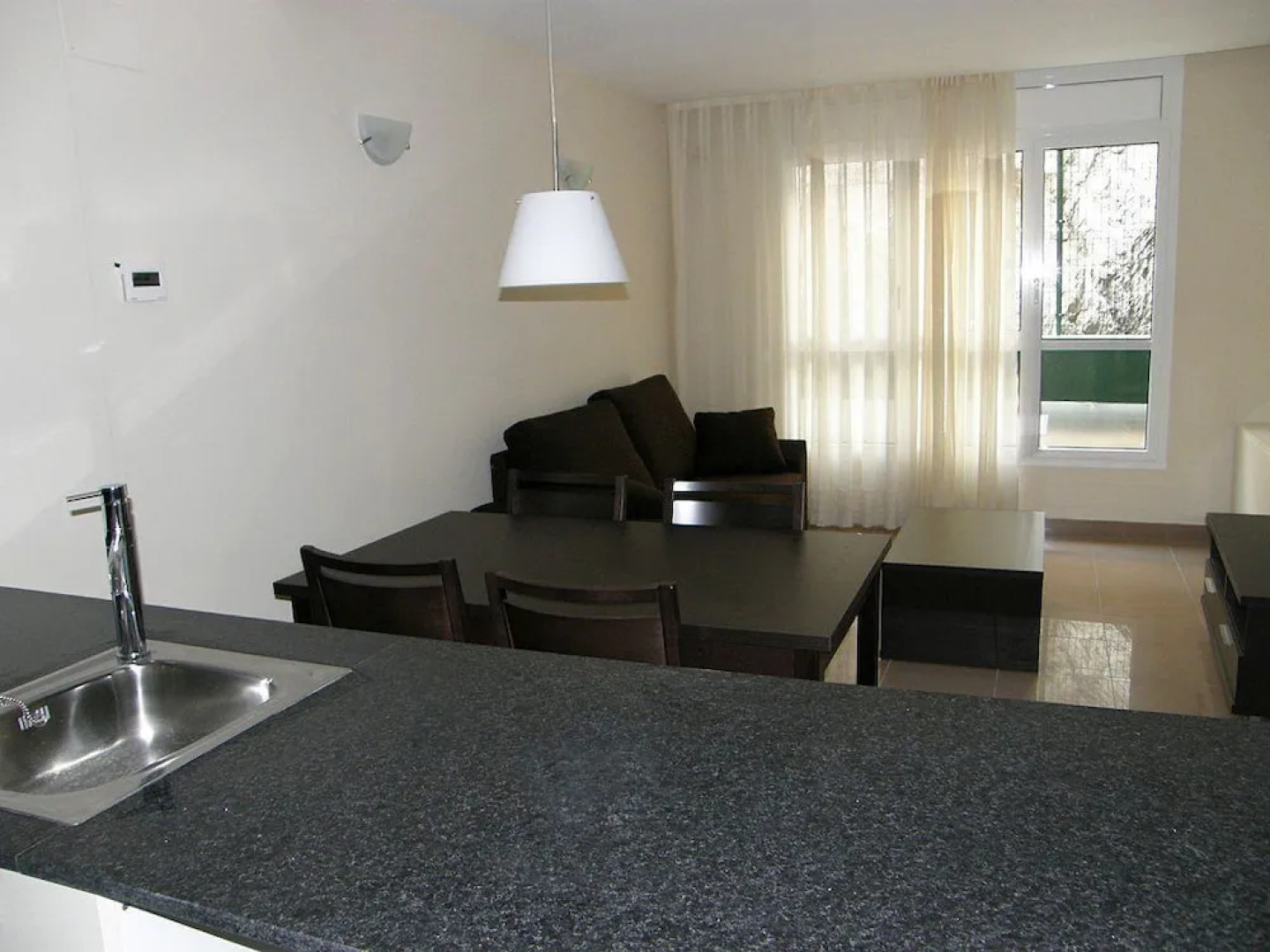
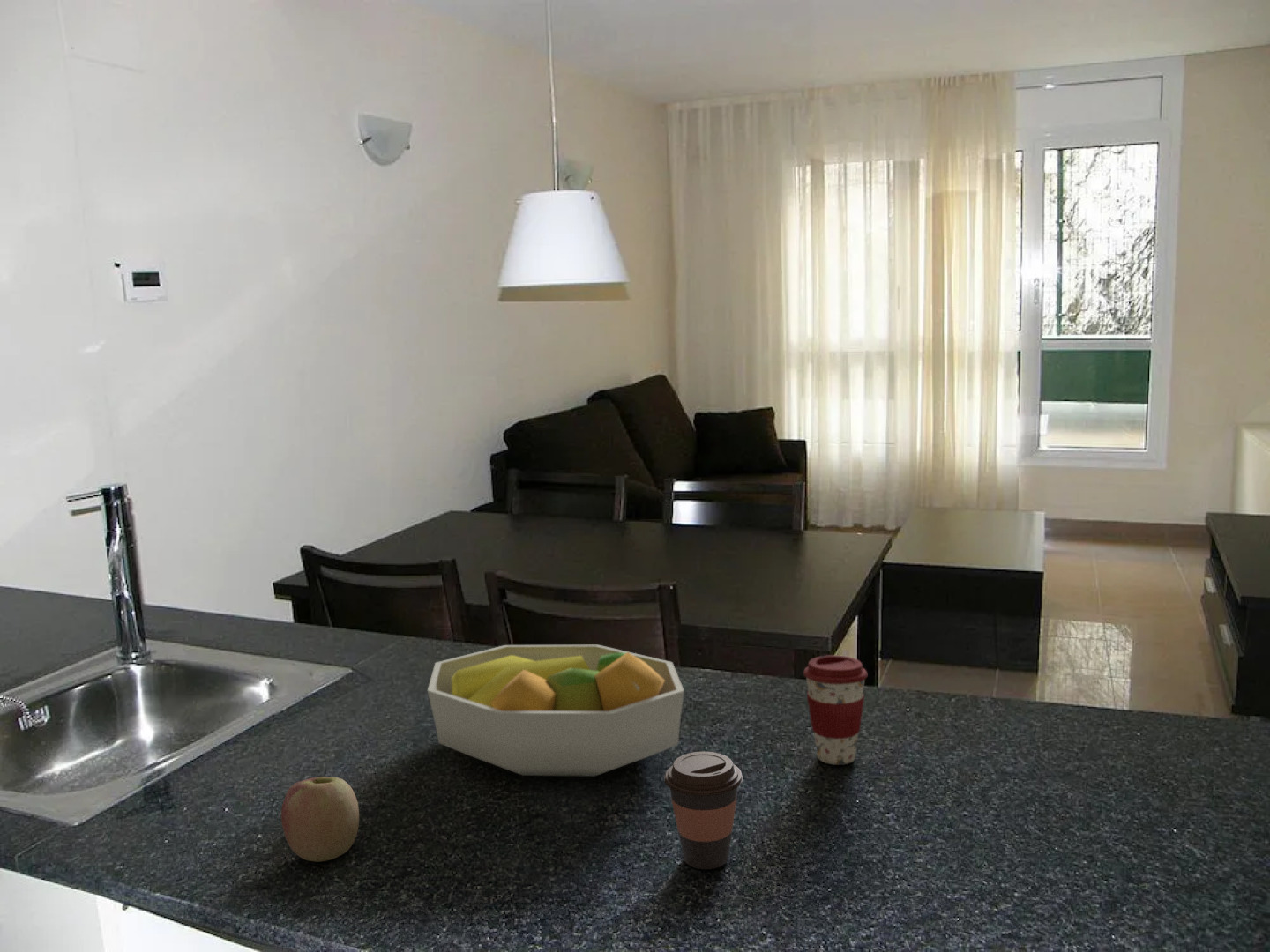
+ fruit bowl (554, 695)
+ apple (320, 815)
+ coffee cup (704, 811)
+ coffee cup (835, 710)
